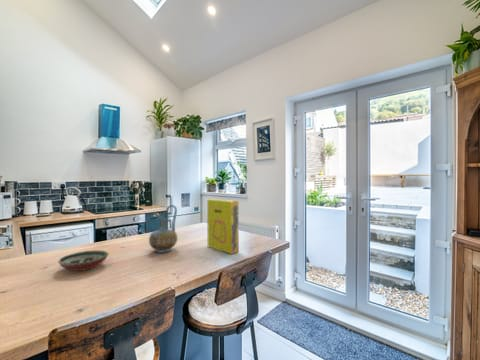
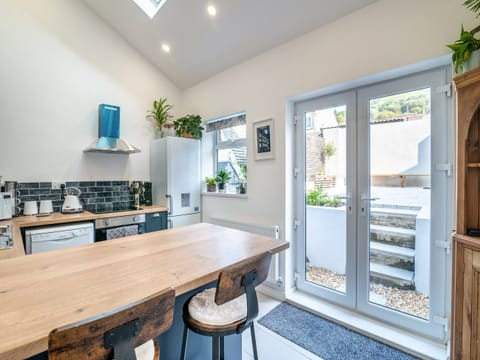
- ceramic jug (163, 227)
- cereal box (222, 224)
- decorative bowl (84, 261)
